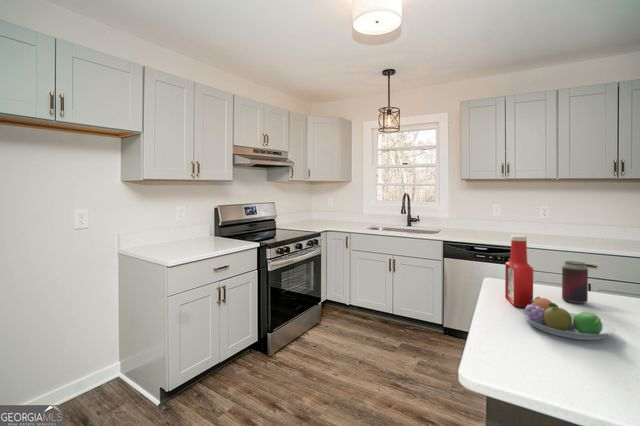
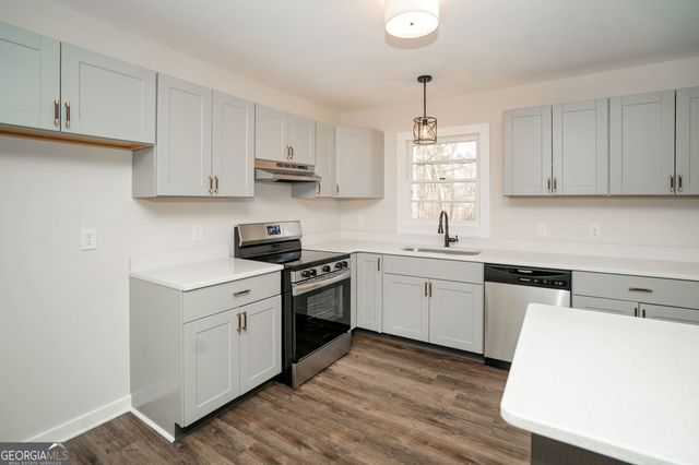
- beverage can (574, 281)
- soap bottle (518, 269)
- fruit bowl (567, 314)
